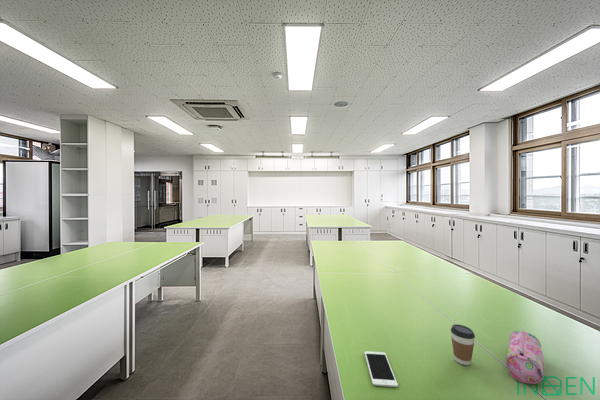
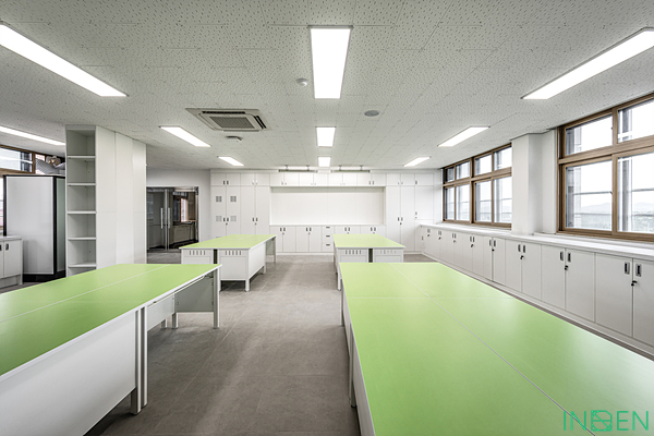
- pencil case (524, 354)
- coffee cup (462, 344)
- cell phone (379, 367)
